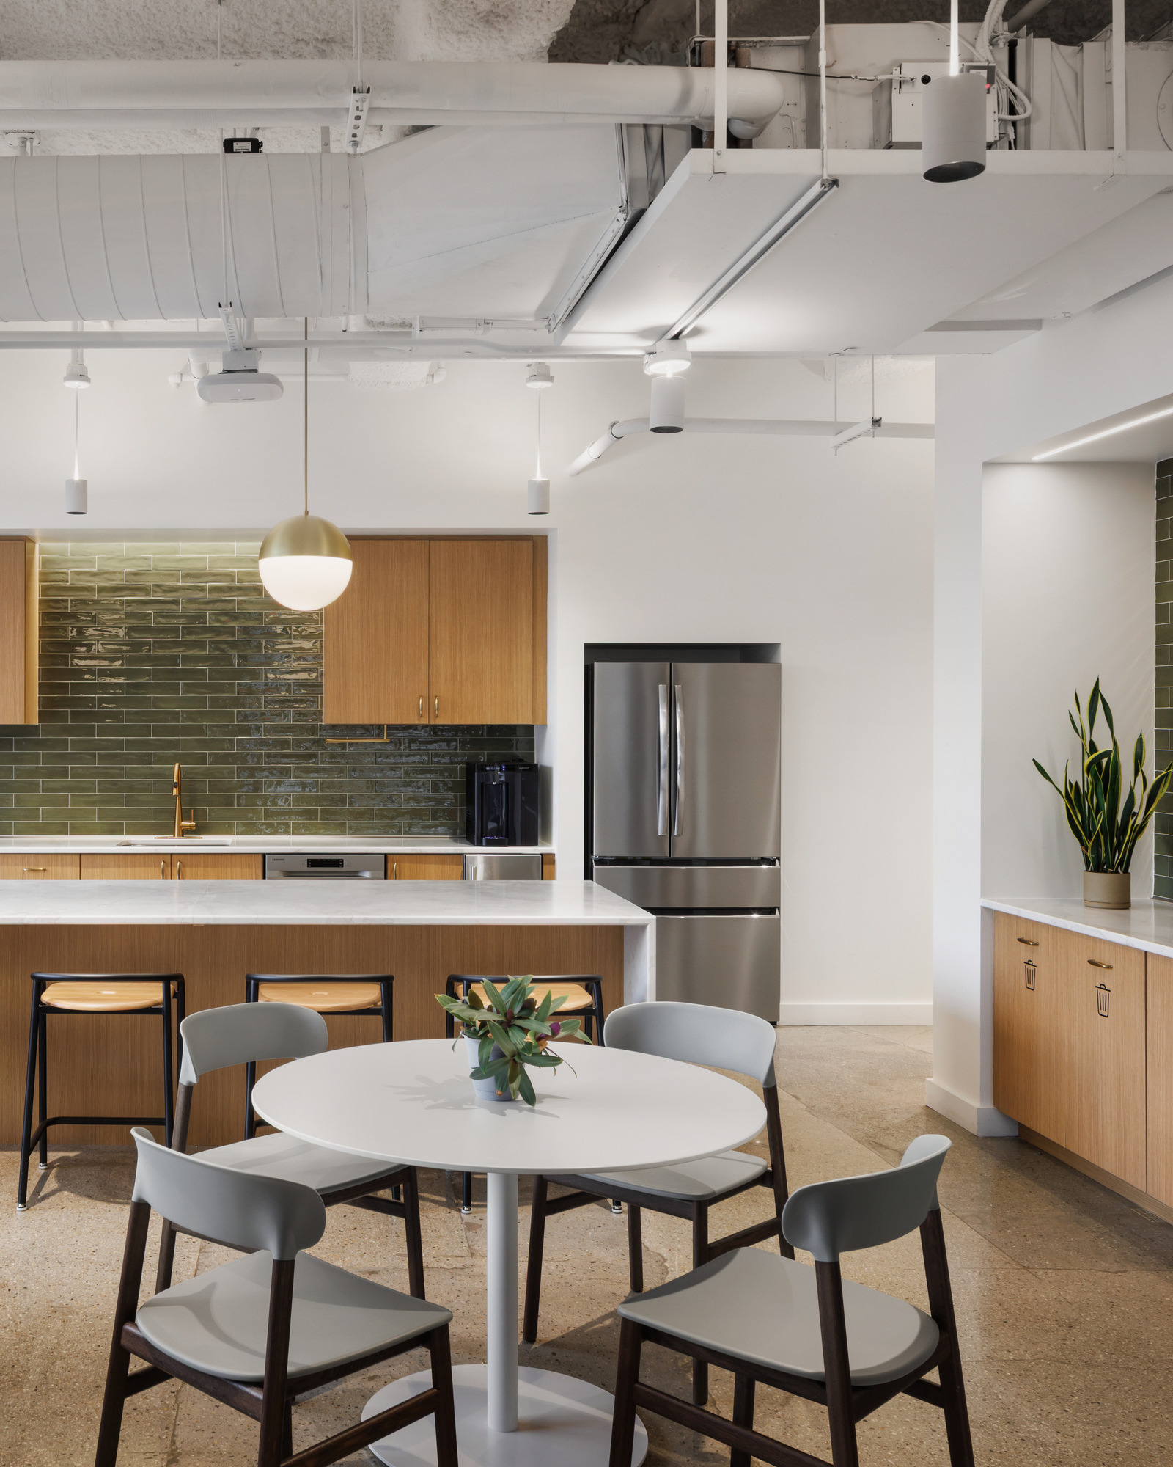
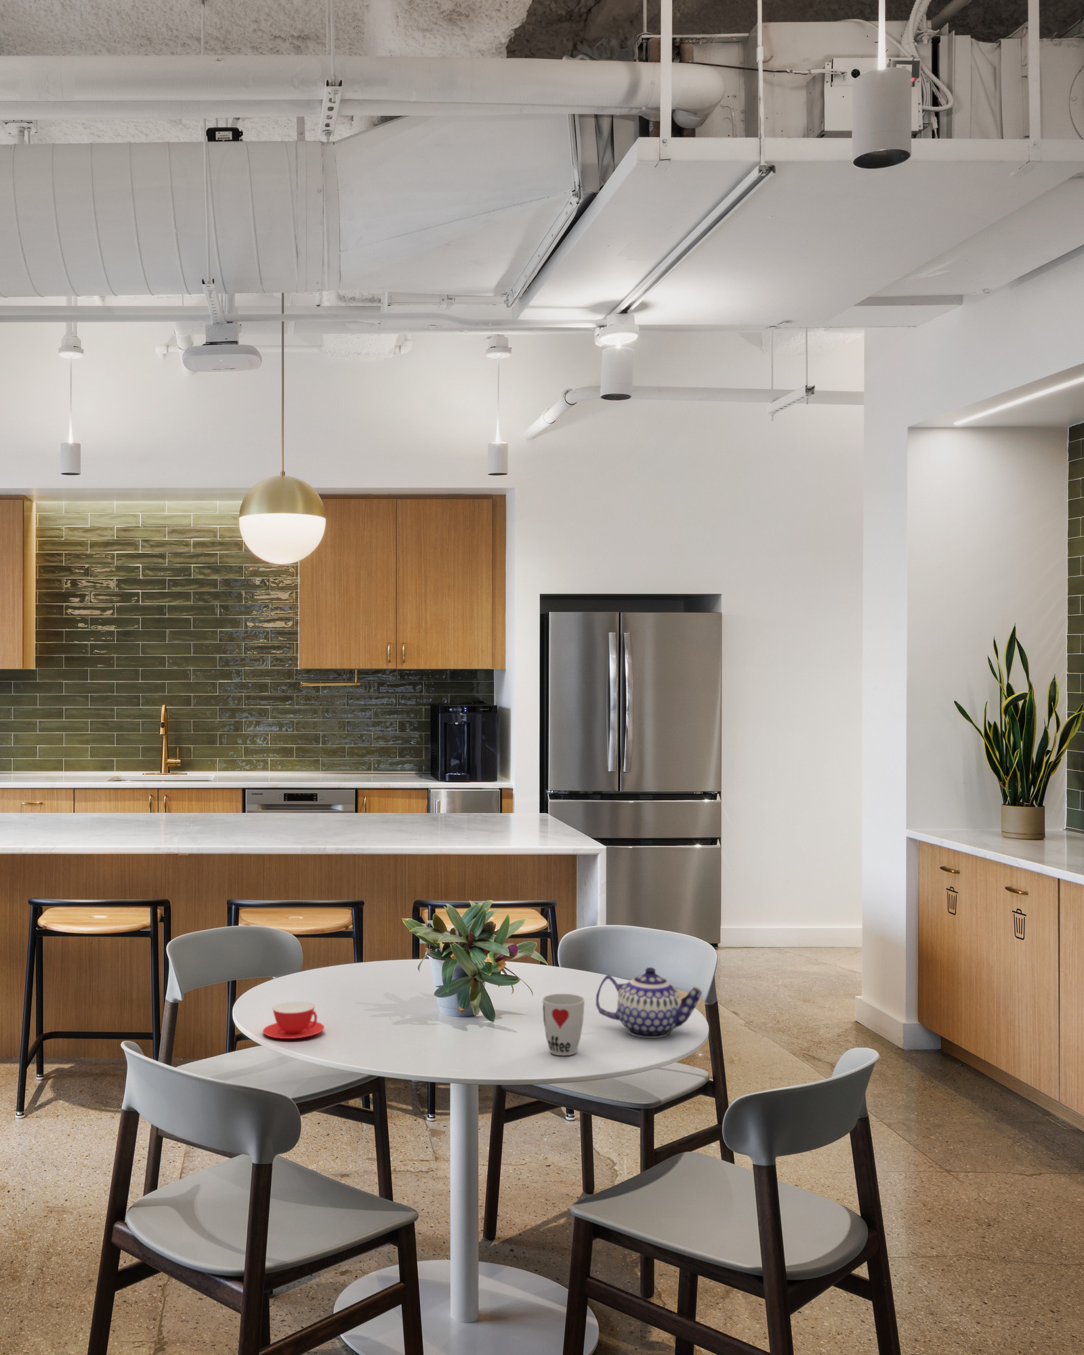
+ teapot (648, 999)
+ cup (563, 1025)
+ teacup (293, 1020)
